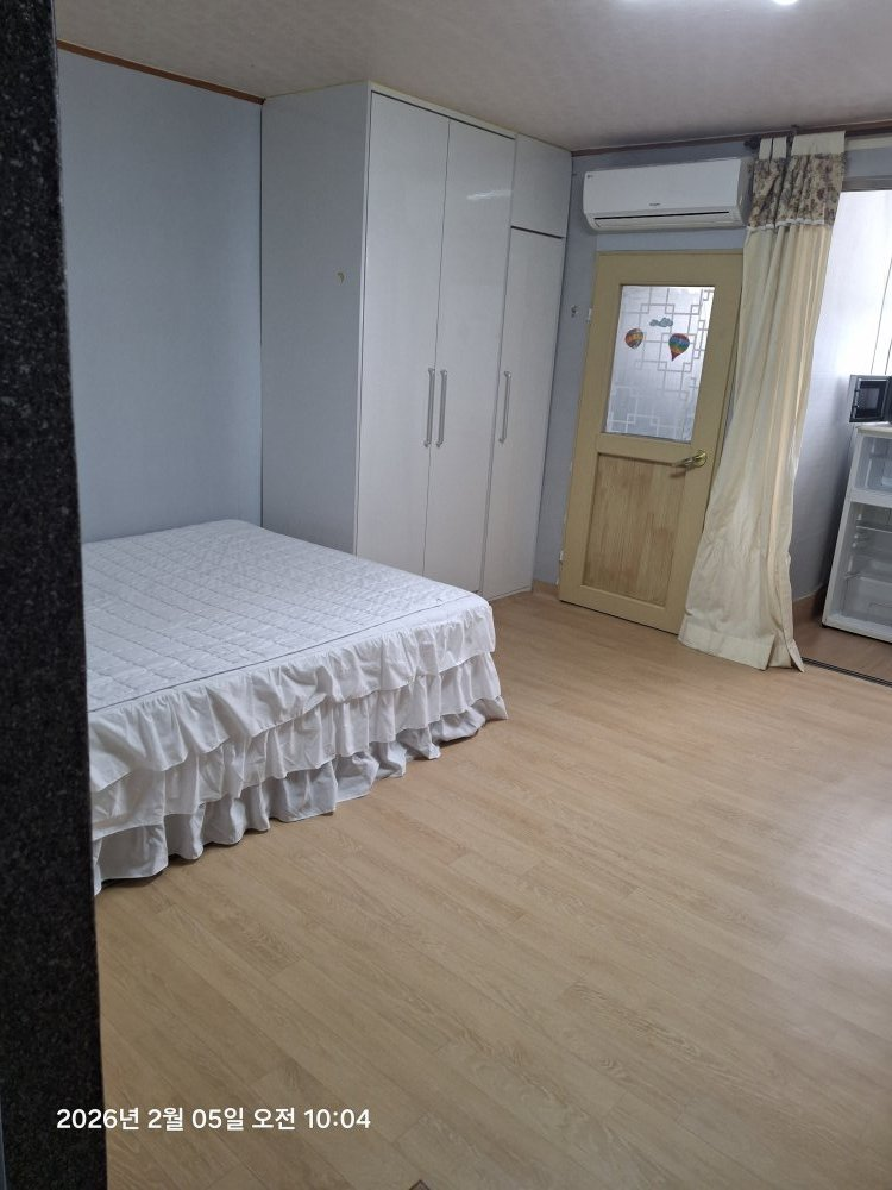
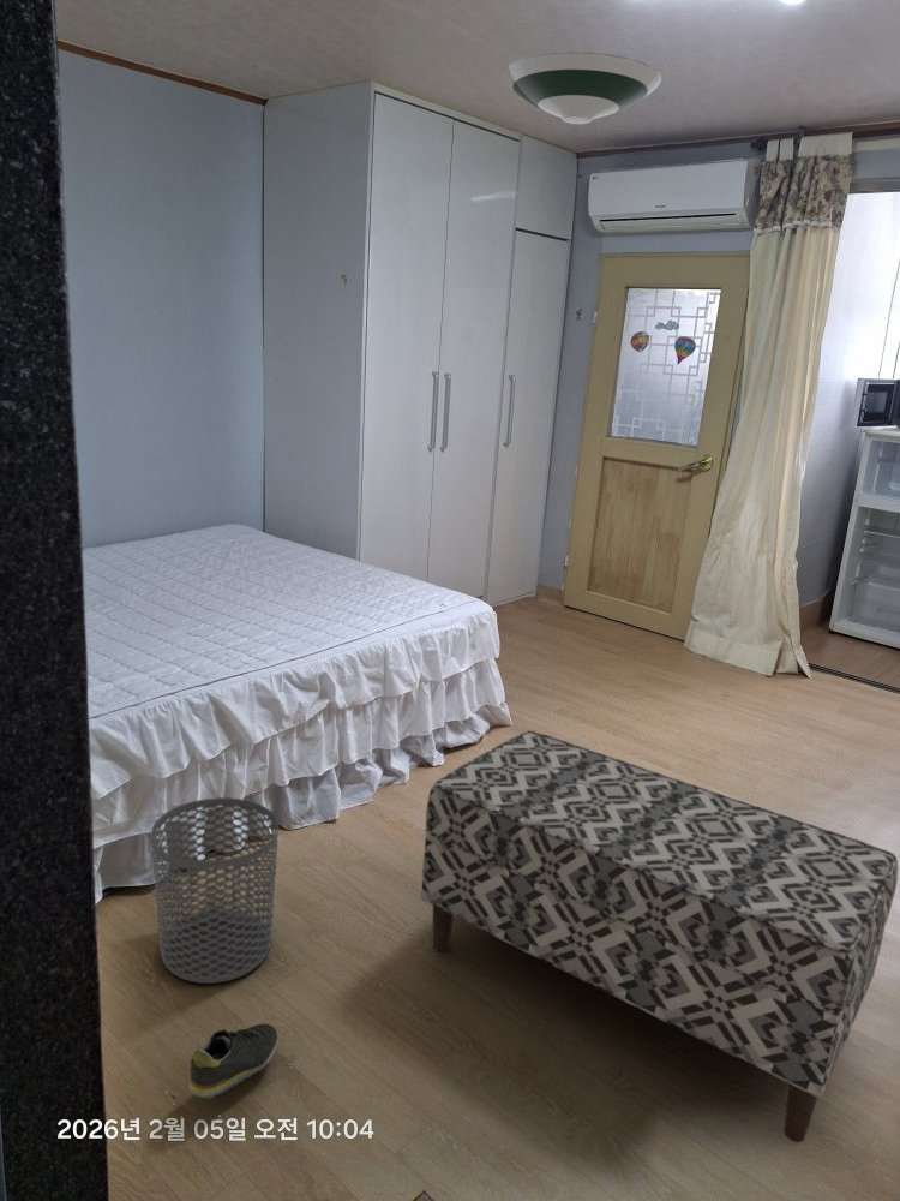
+ shoe (238, 1059)
+ waste bin (216, 890)
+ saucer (578, 98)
+ bench (642, 904)
